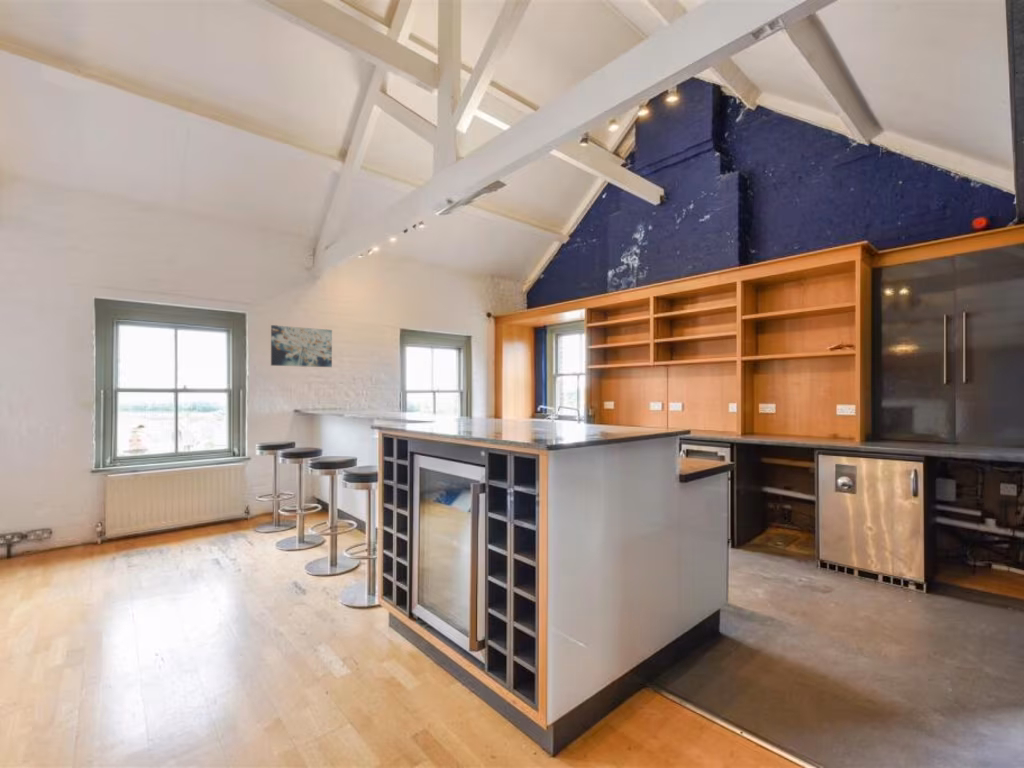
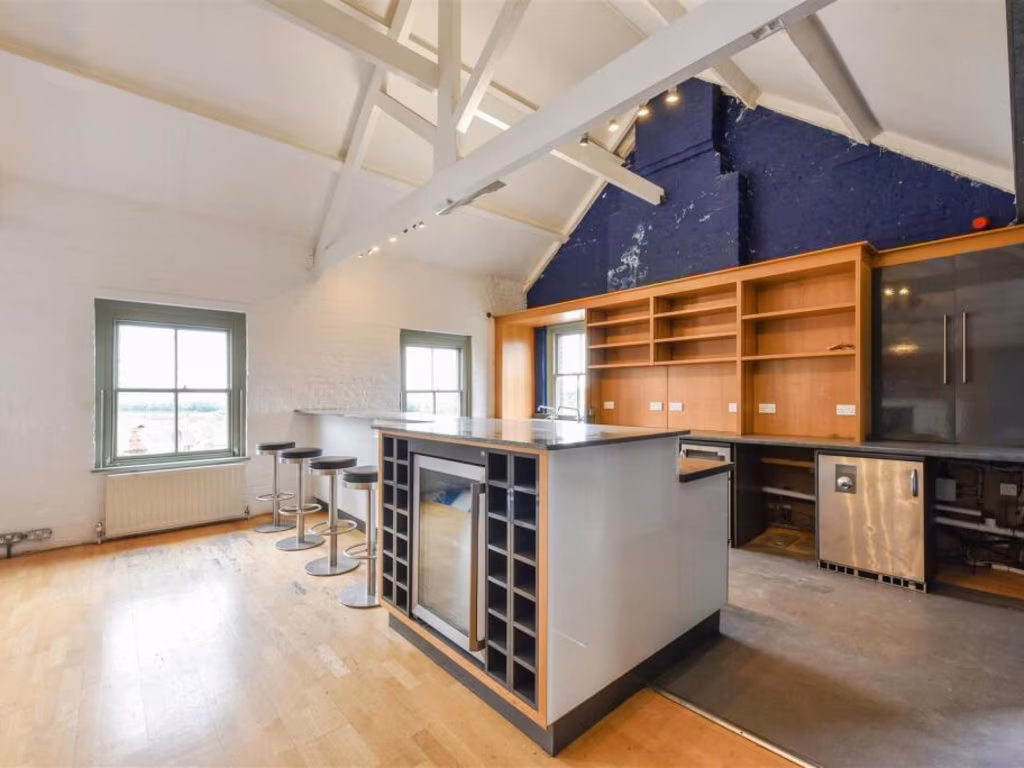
- wall art (302, 347)
